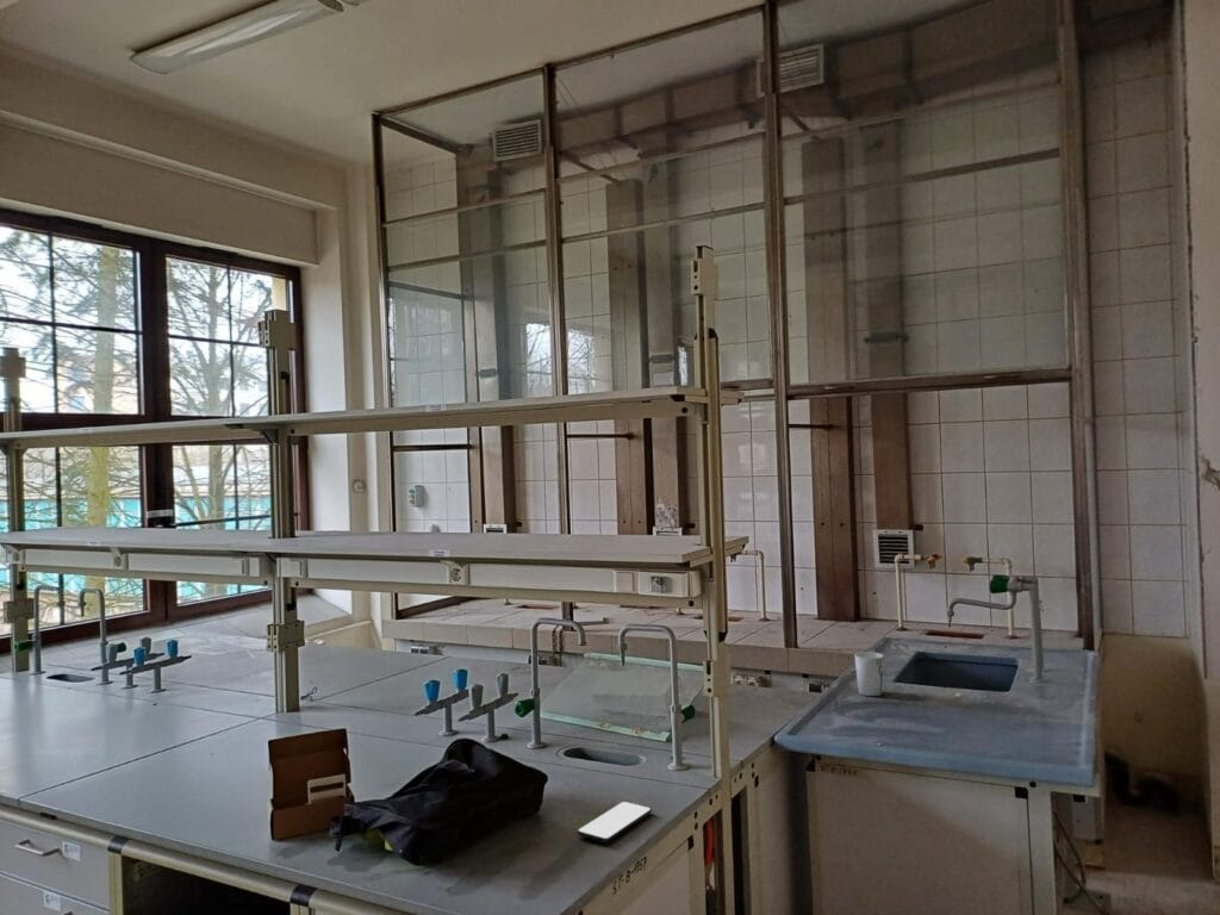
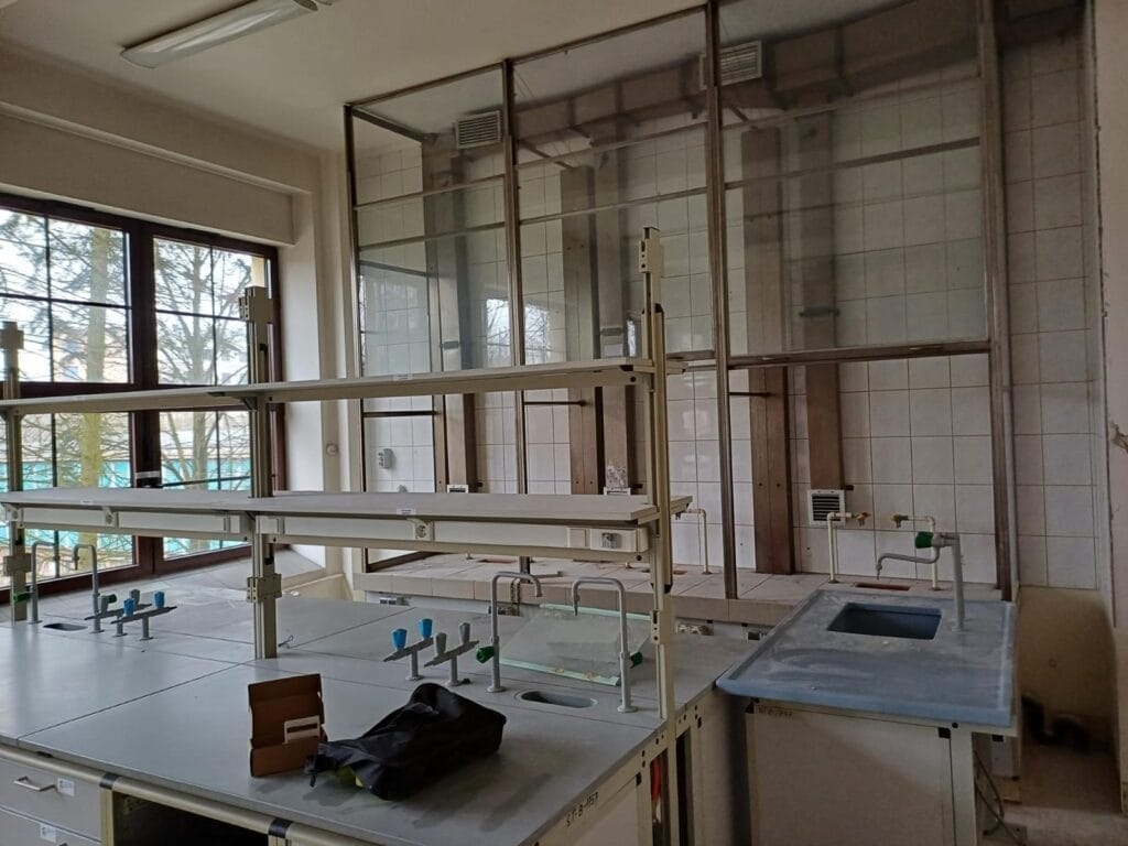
- cup (869, 673)
- smartphone (615, 821)
